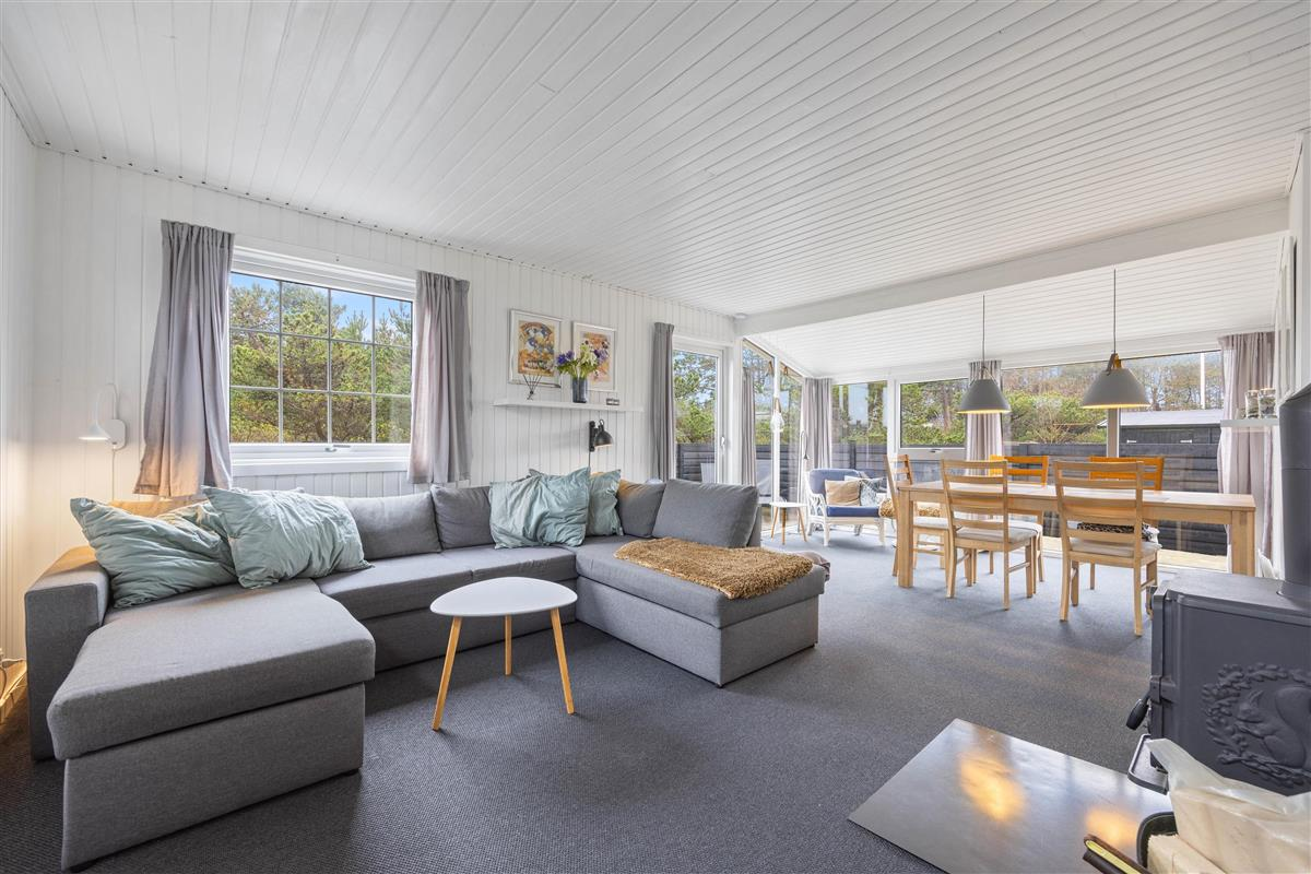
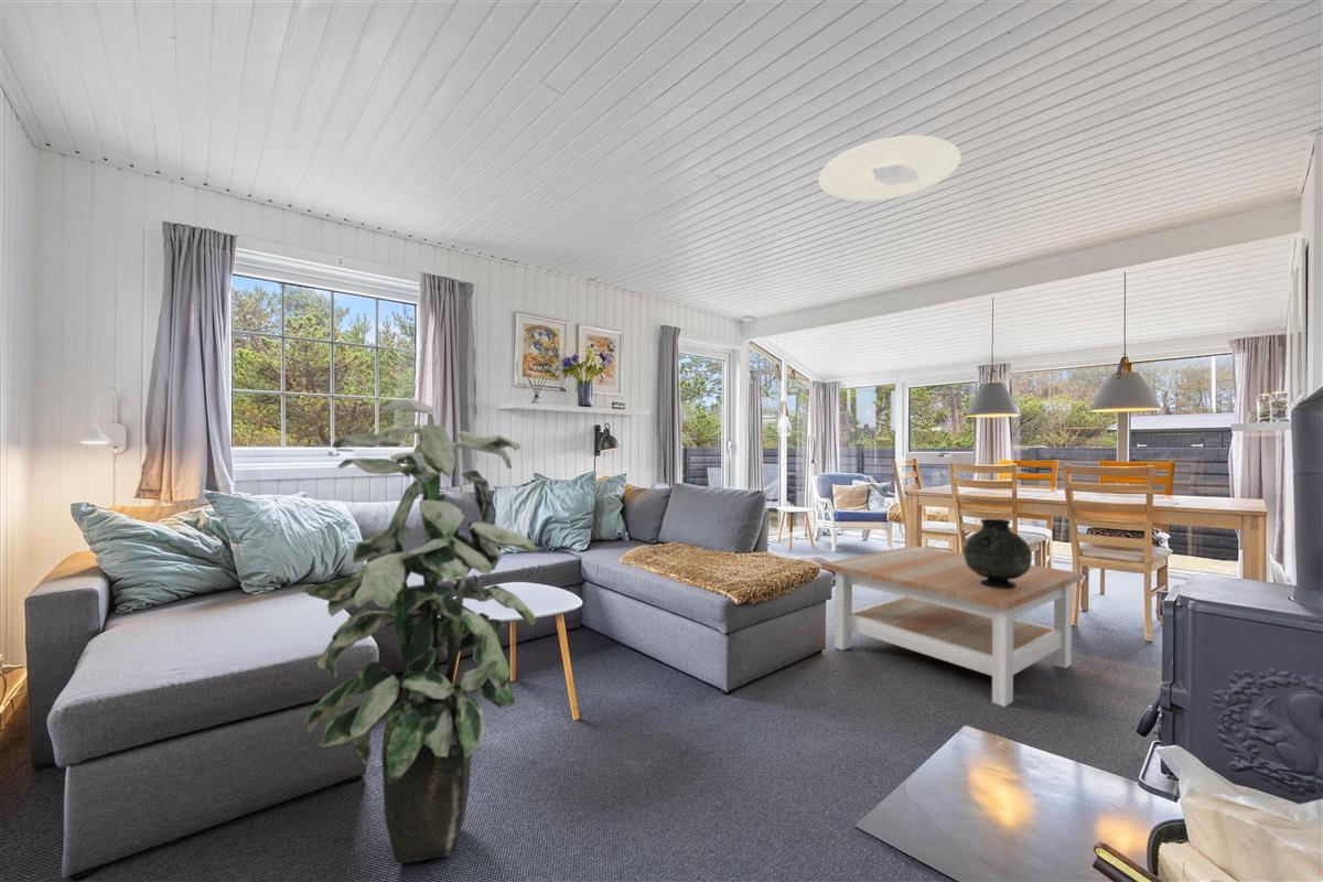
+ indoor plant (420, 617)
+ ceiling light (886, 165)
+ vase (997, 551)
+ coffee table (948, 612)
